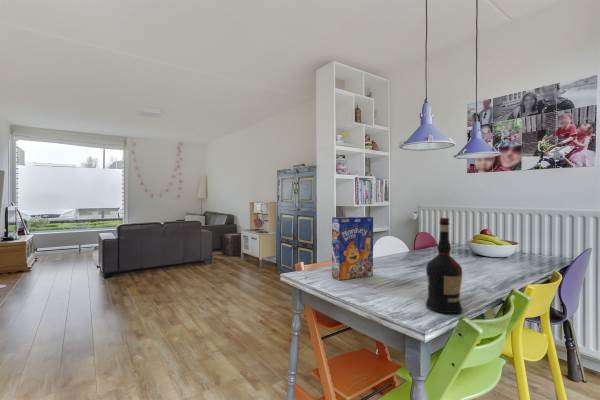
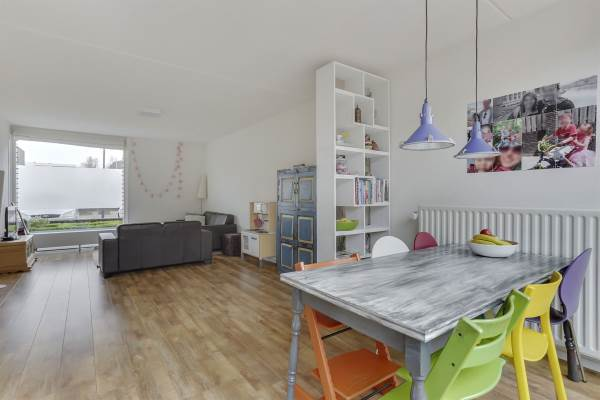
- cereal box (352, 246)
- liquor (443, 263)
